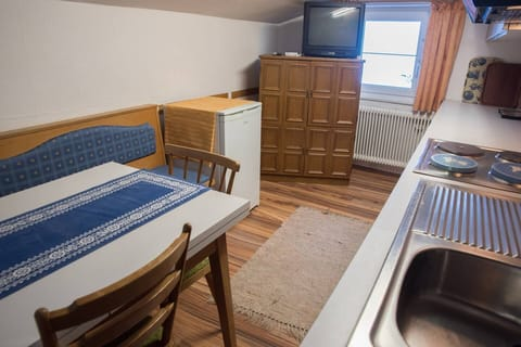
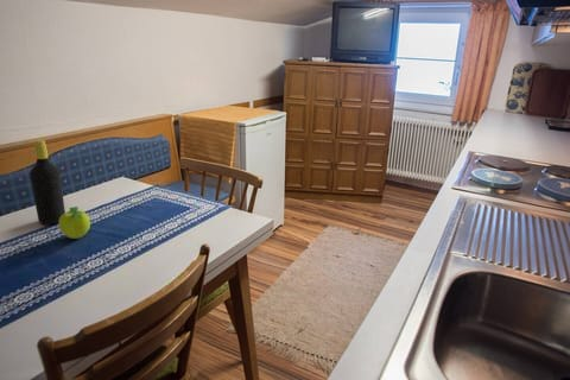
+ bottle (45, 182)
+ fruit (74, 223)
